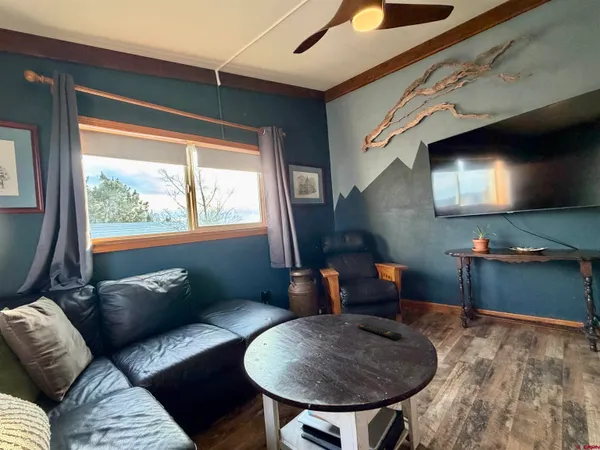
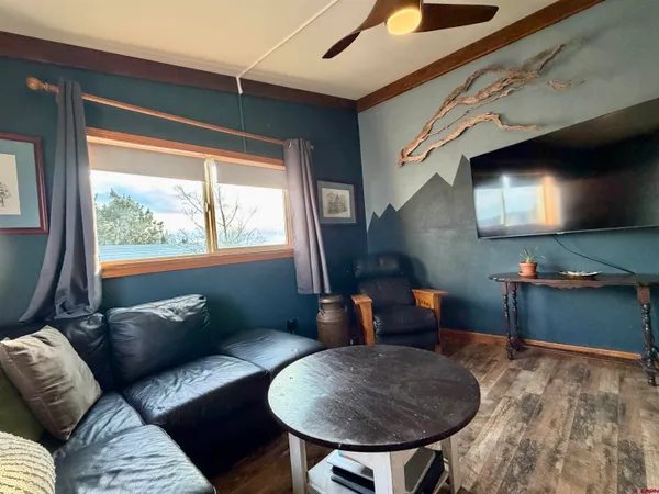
- remote control (378, 330)
